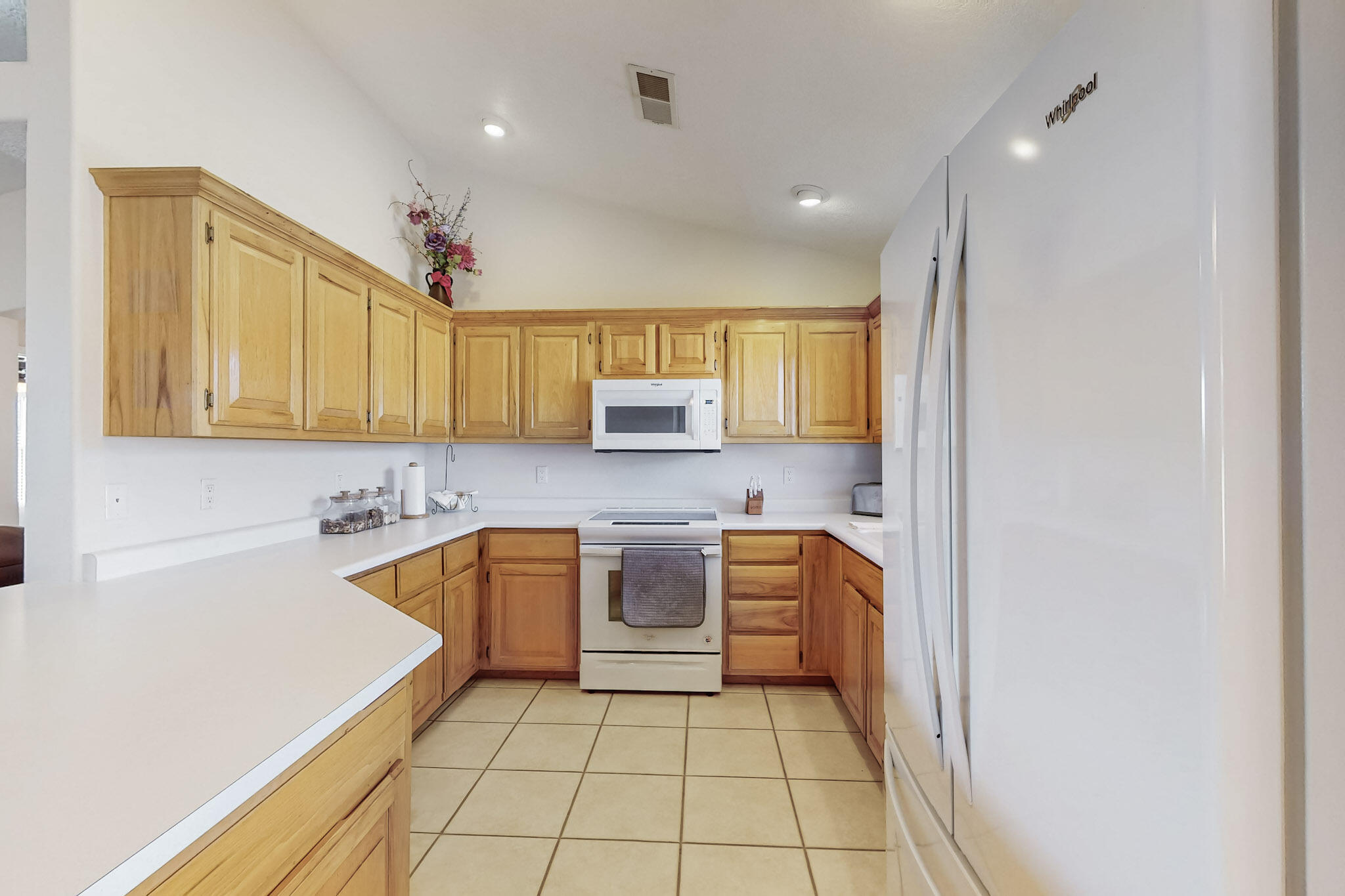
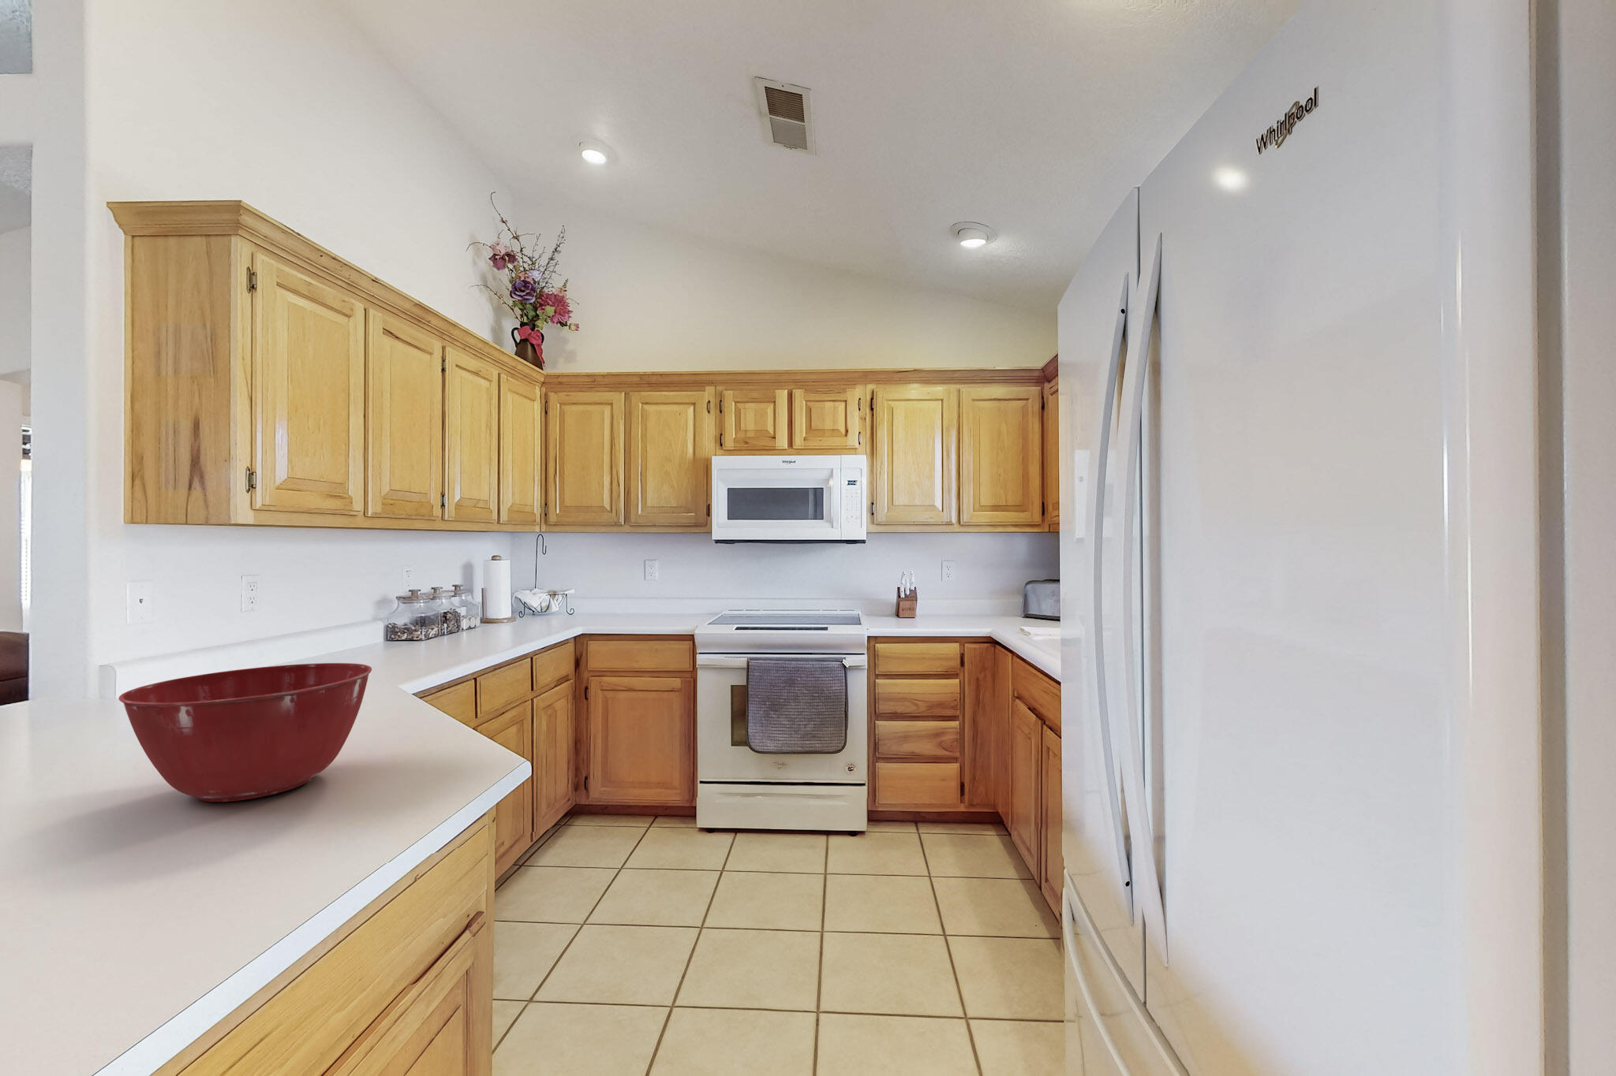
+ mixing bowl (256, 731)
